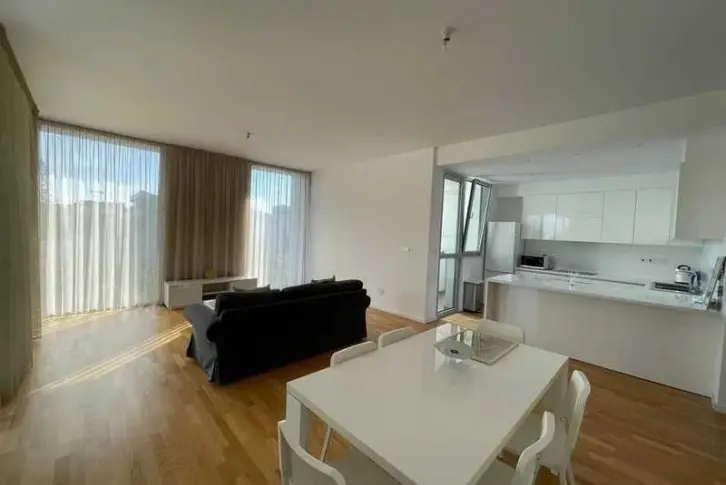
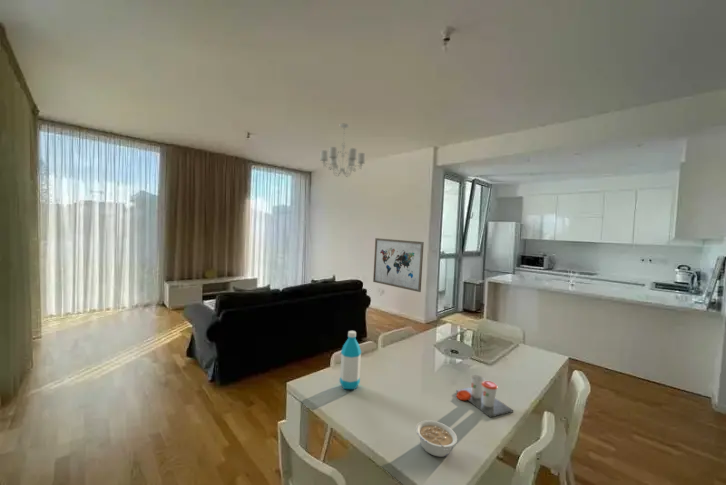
+ cup (481, 390)
+ chandelier (343, 150)
+ legume (437, 439)
+ wall art (396, 263)
+ water bottle (350, 359)
